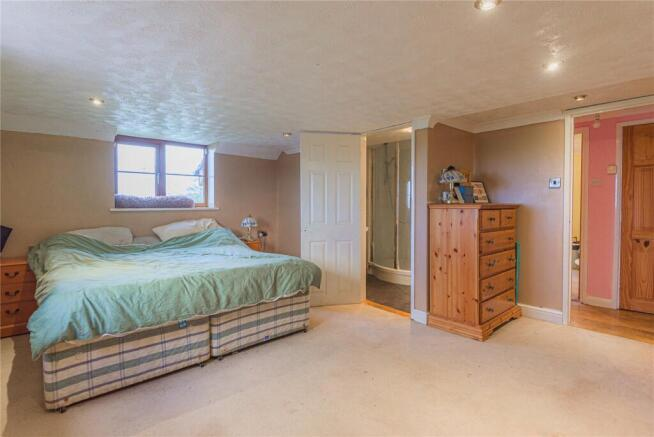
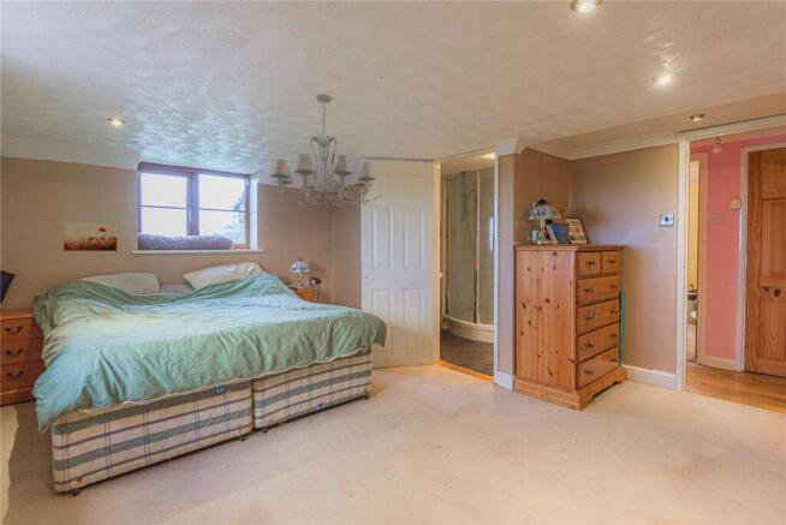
+ chandelier (323, 150)
+ wall art (90, 237)
